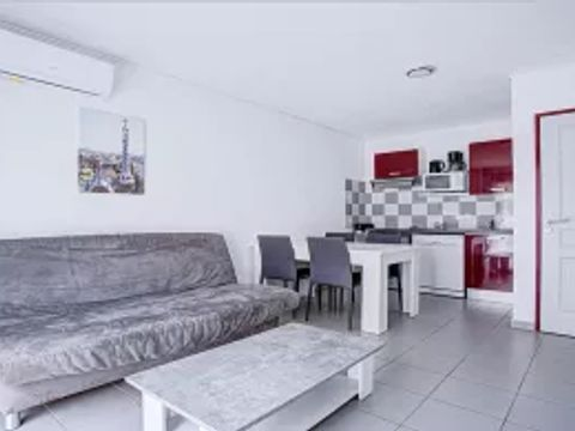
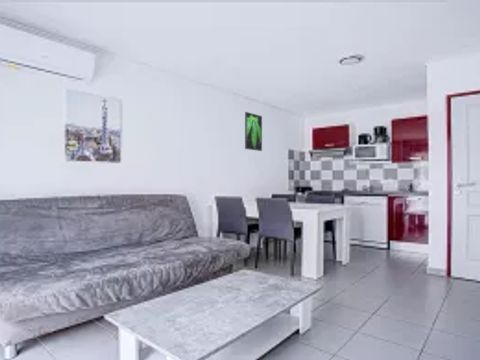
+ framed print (253, 132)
